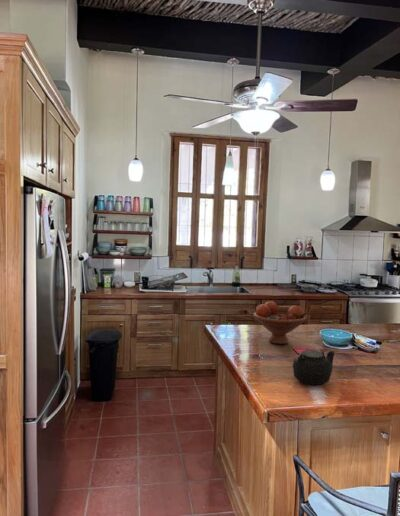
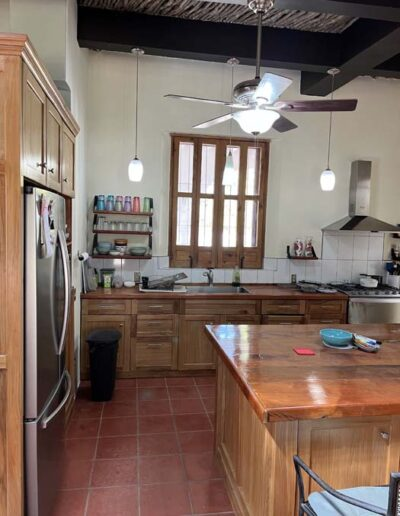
- teapot (315, 366)
- fruit bowl (279, 323)
